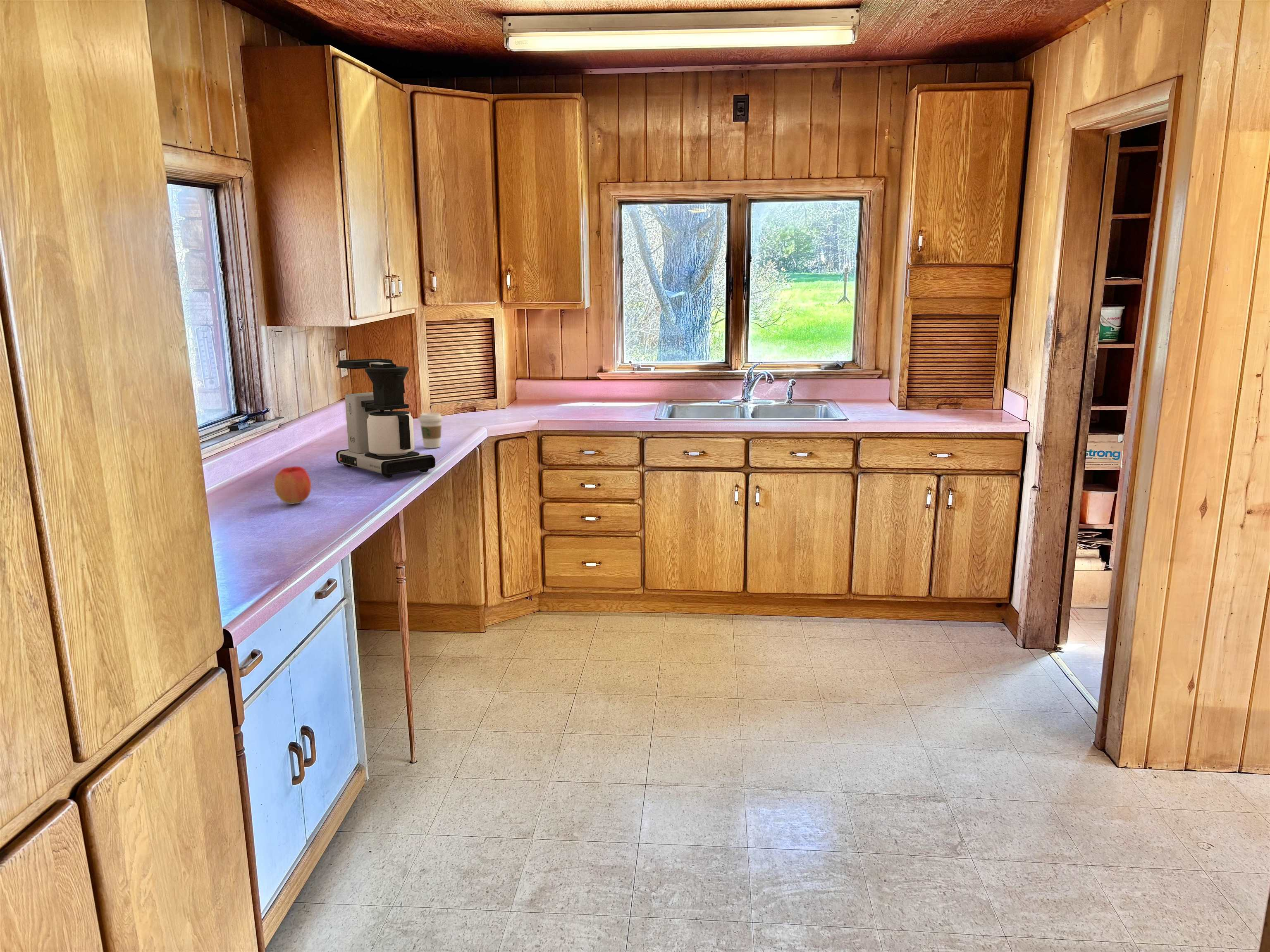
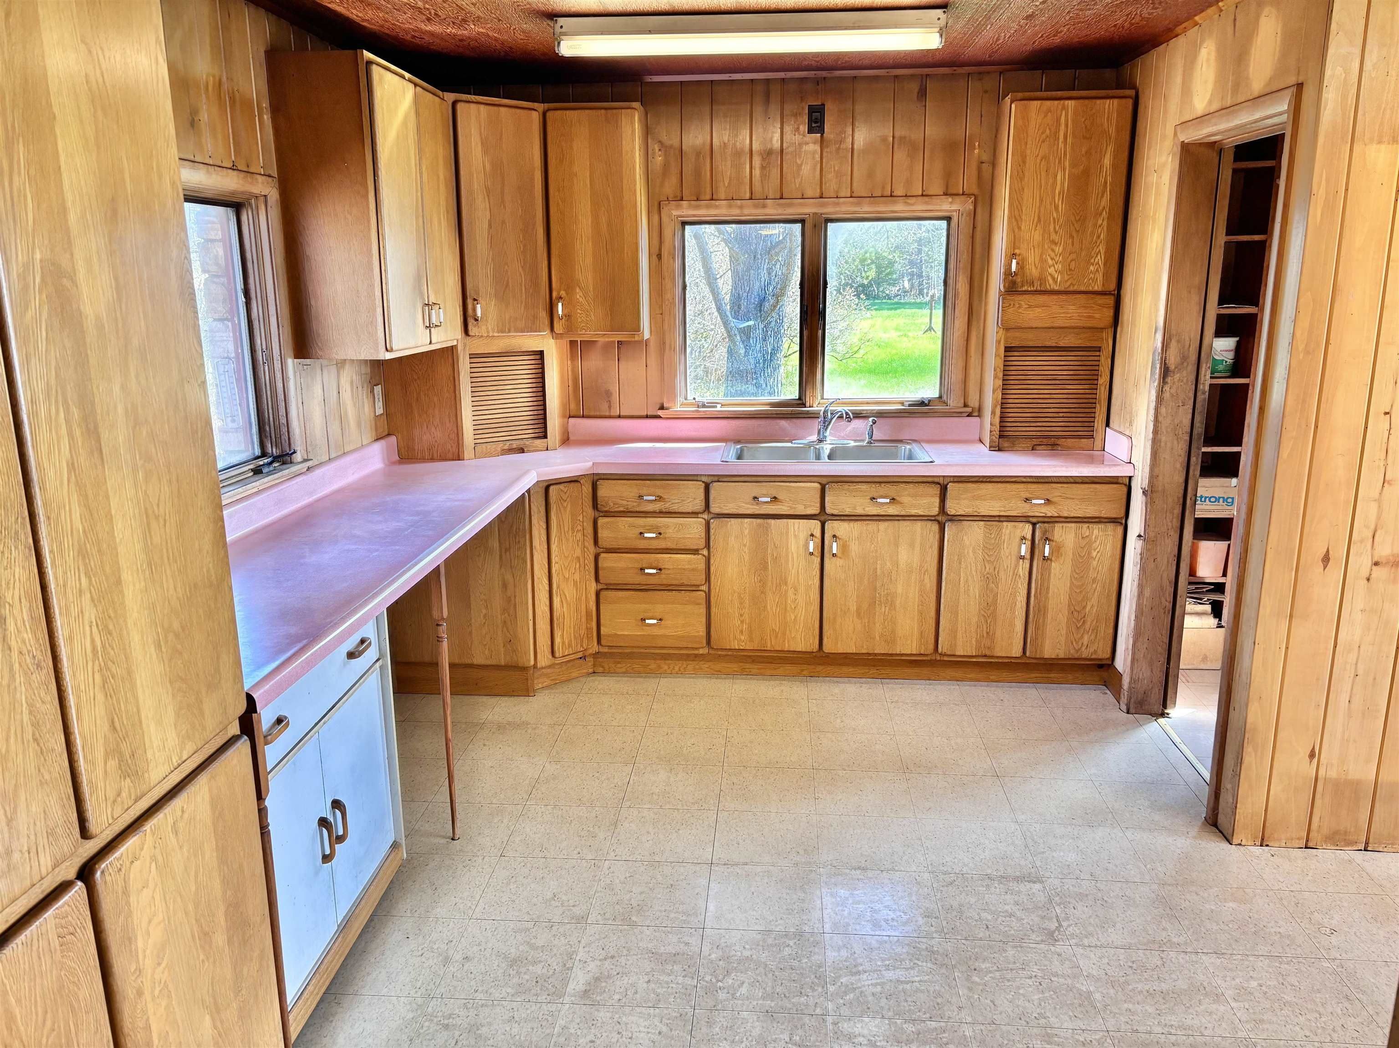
- coffee cup (431, 430)
- apple (293, 486)
- coffee maker (382, 416)
